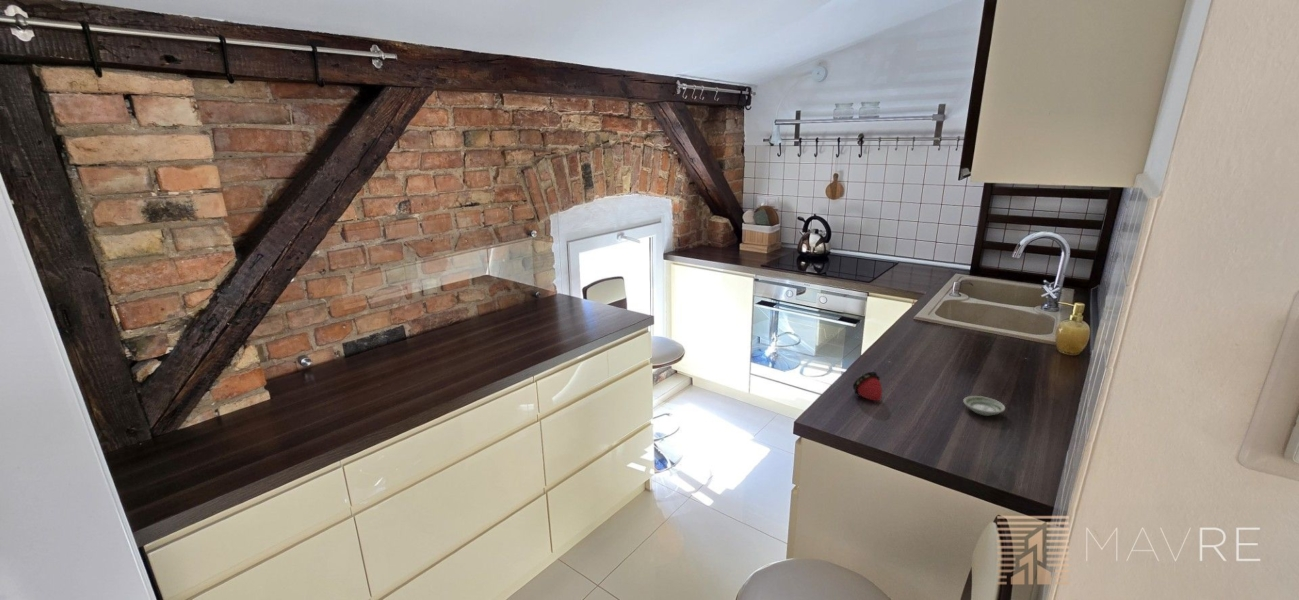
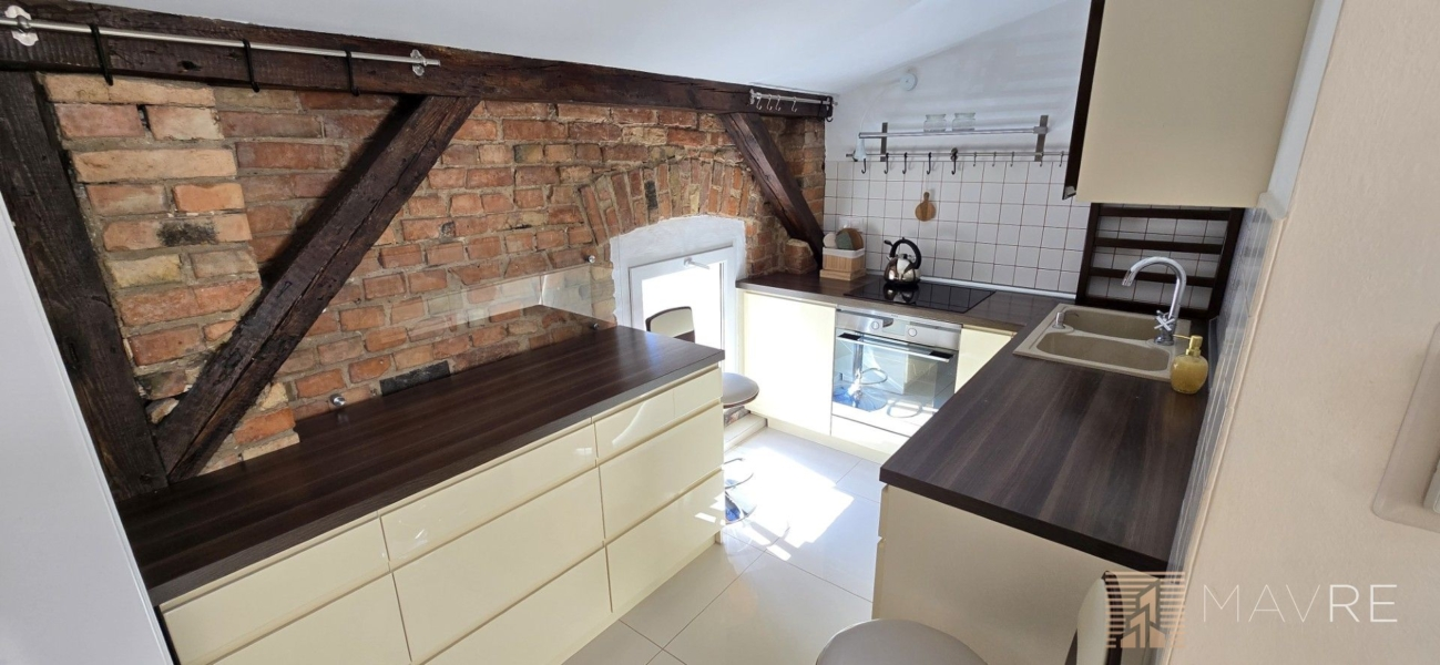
- fruit (869, 385)
- saucer (983, 407)
